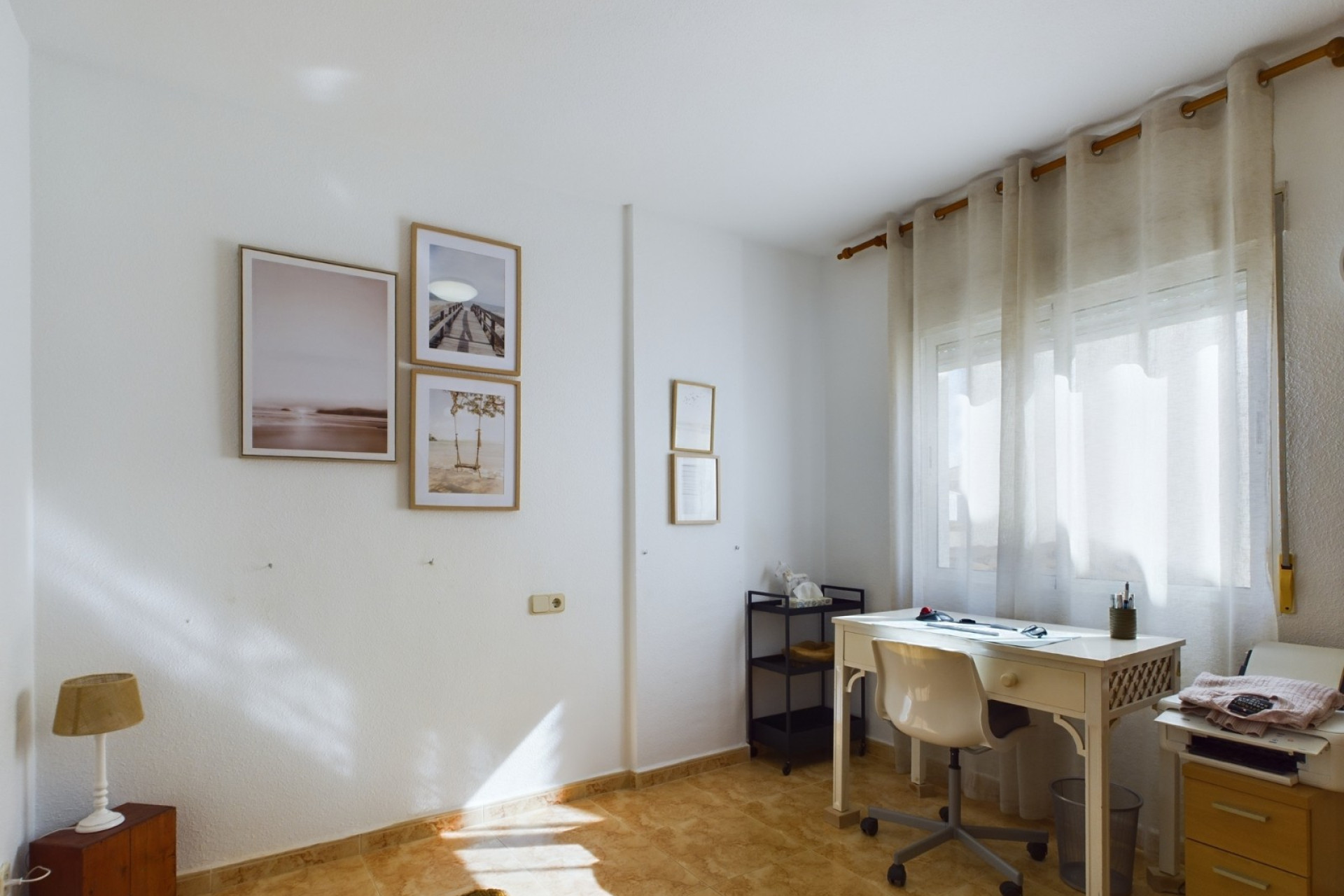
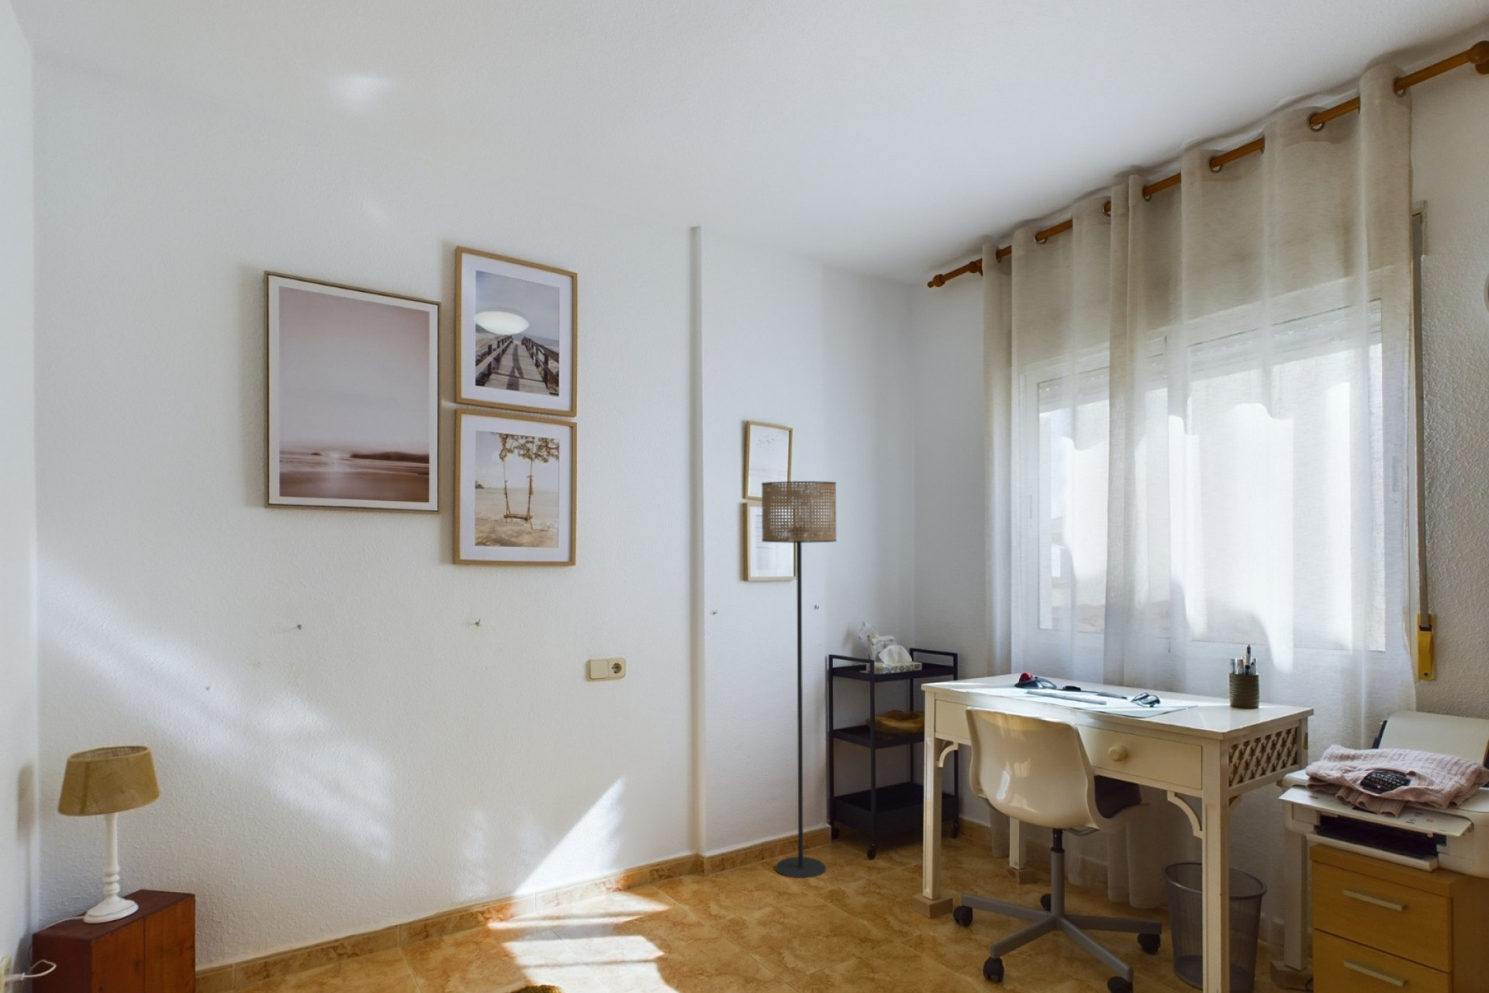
+ floor lamp (800, 674)
